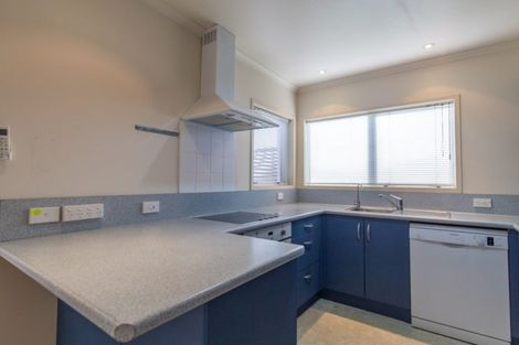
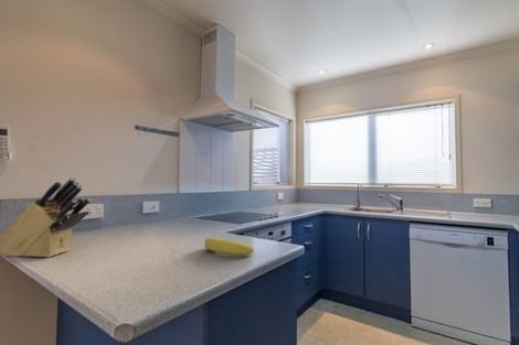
+ knife block (42, 215)
+ banana (230, 242)
